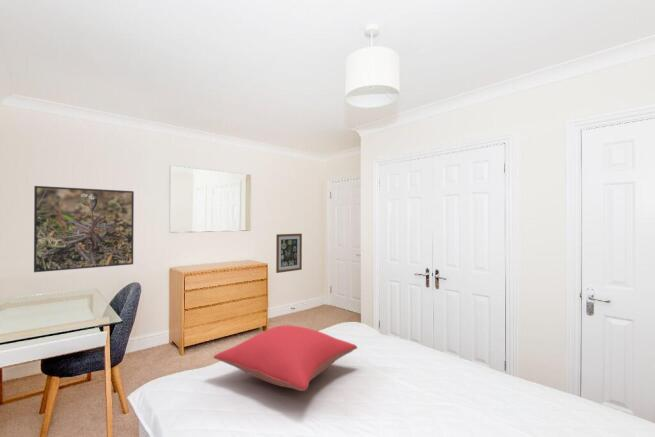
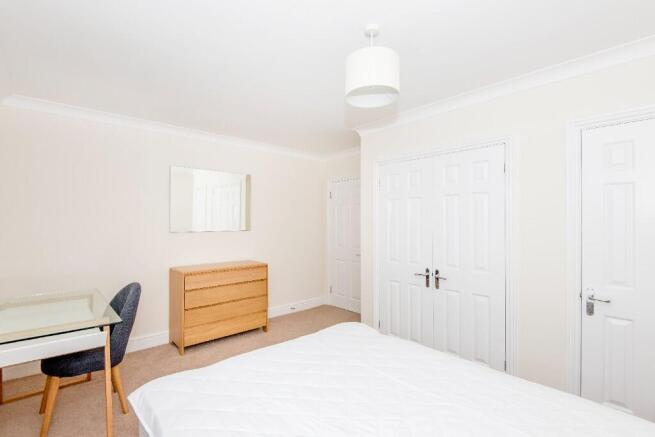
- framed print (87, 228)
- wall art (289, 252)
- pillow (289, 351)
